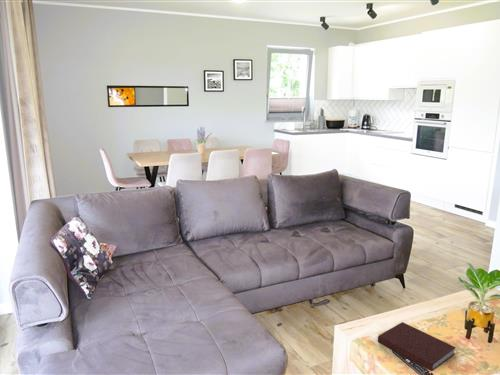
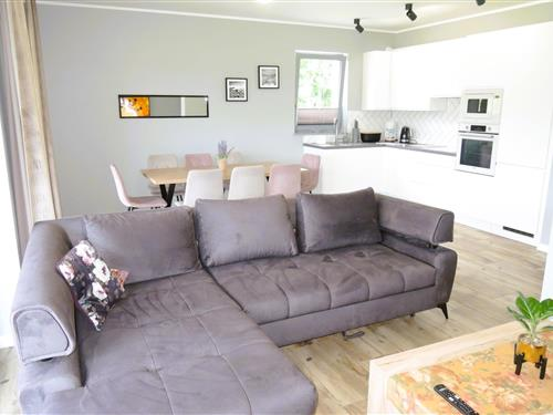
- notebook (415, 344)
